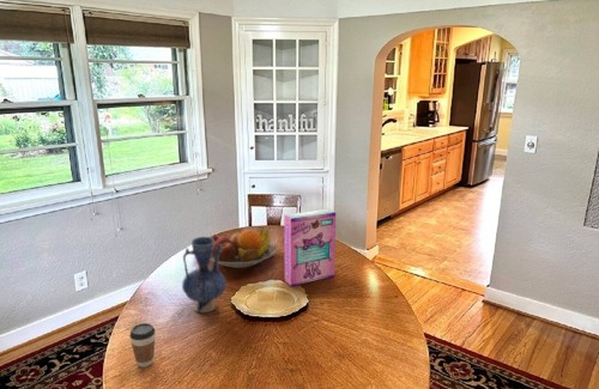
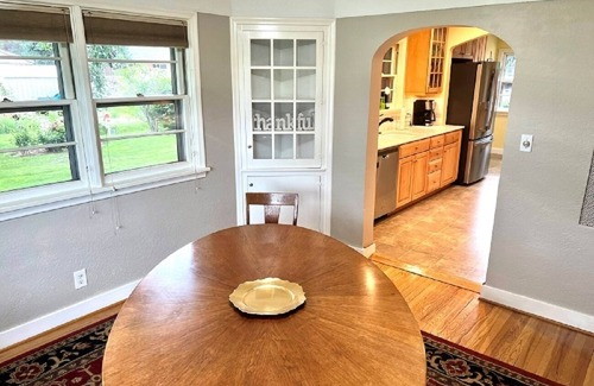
- cereal box (309, 245)
- fruit bowl (240, 245)
- coffee cup (144, 345)
- vase (204, 274)
